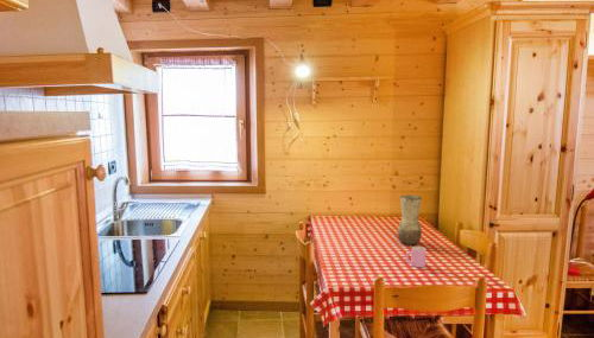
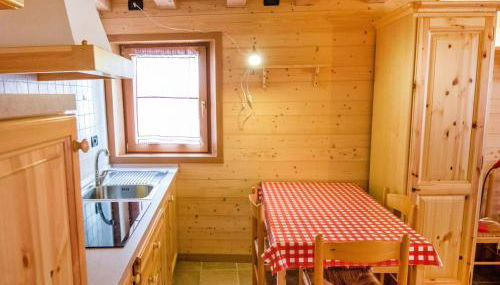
- cup (415, 256)
- vase (410, 219)
